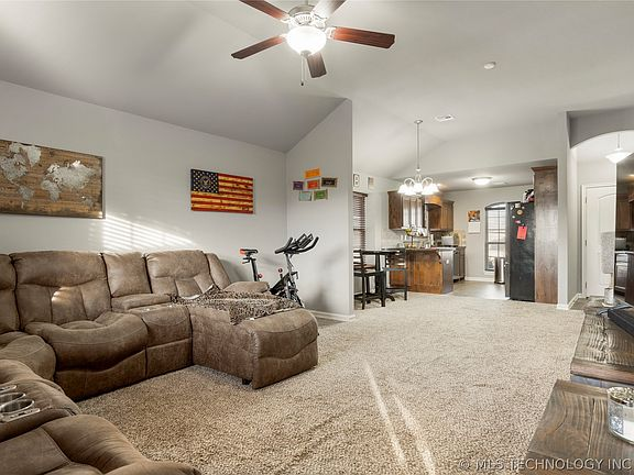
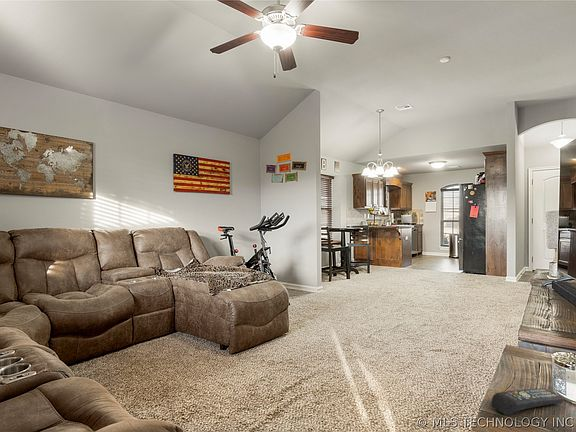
+ remote control (527, 399)
